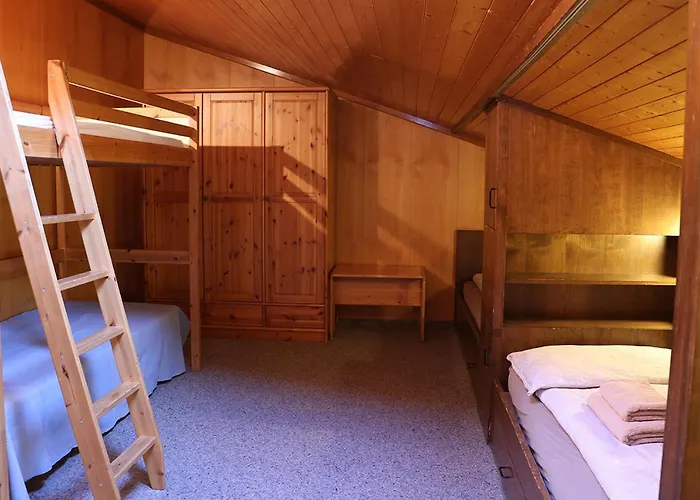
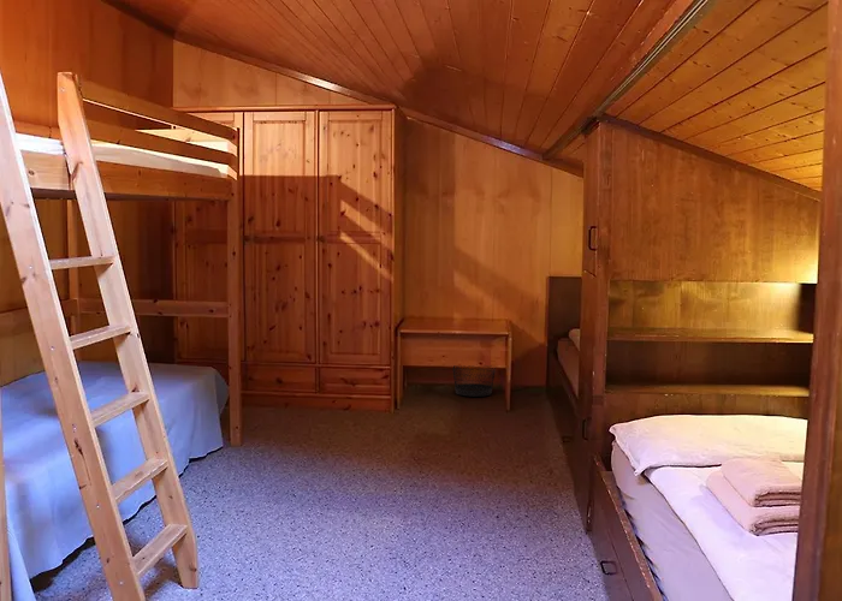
+ wastebasket (470, 369)
